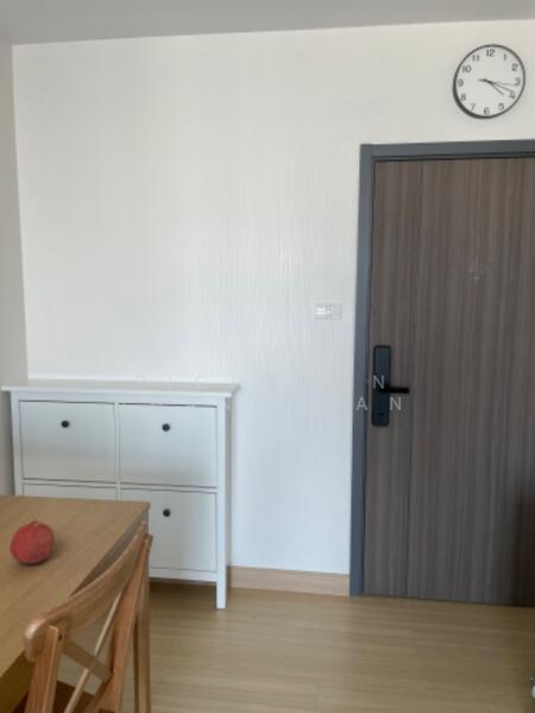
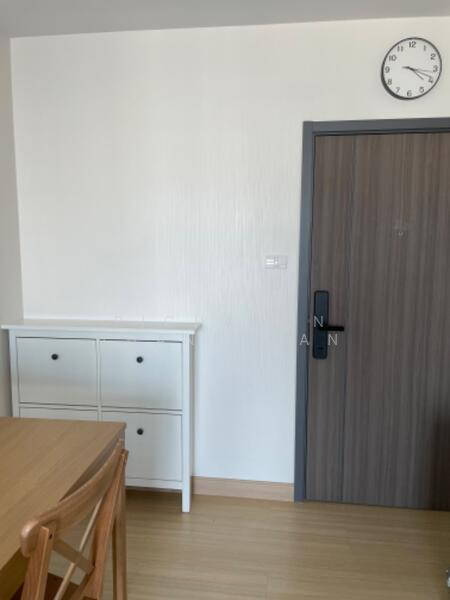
- fruit (32, 541)
